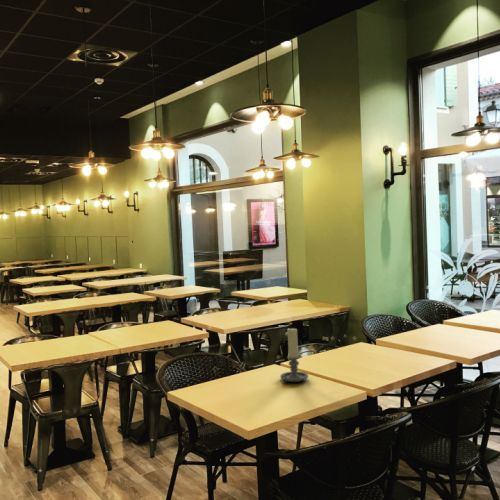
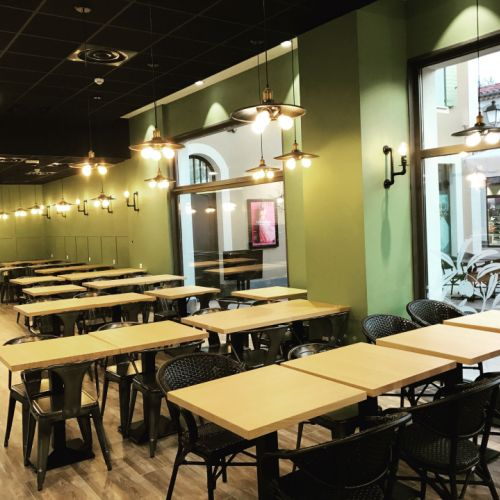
- candle holder (291, 354)
